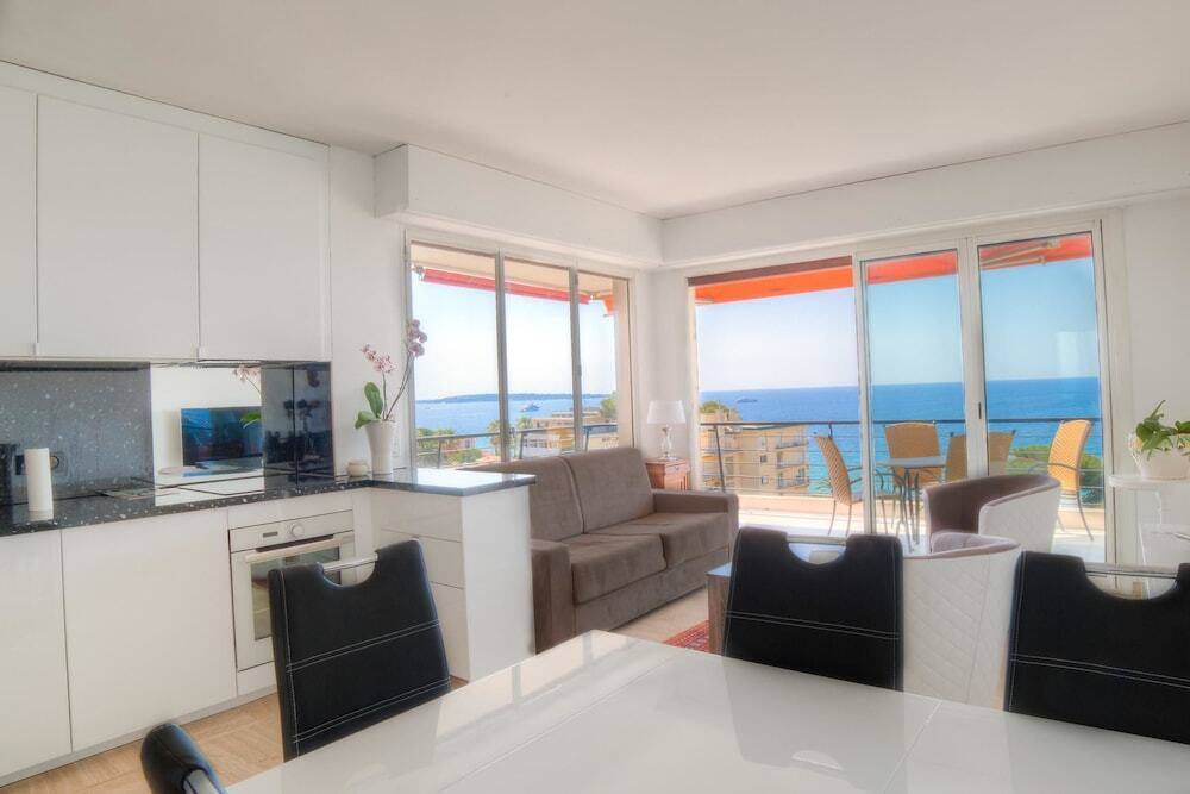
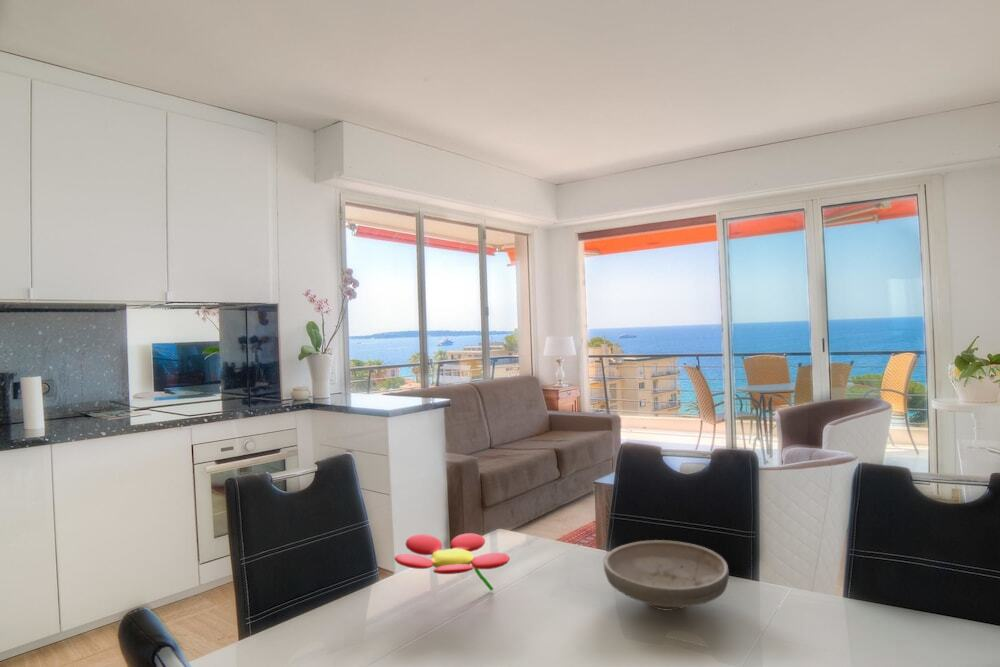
+ flower (455, 572)
+ bowl (665, 581)
